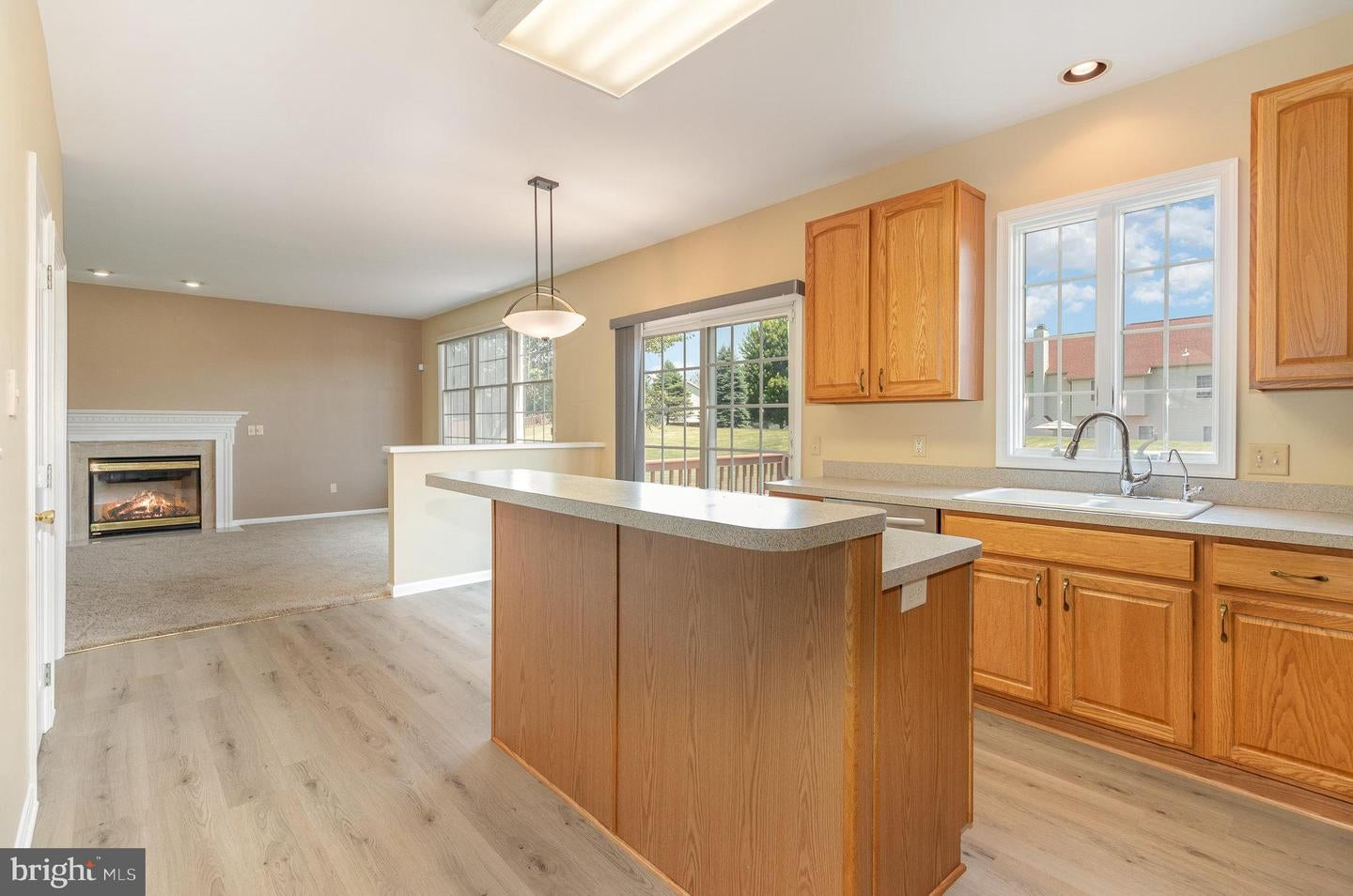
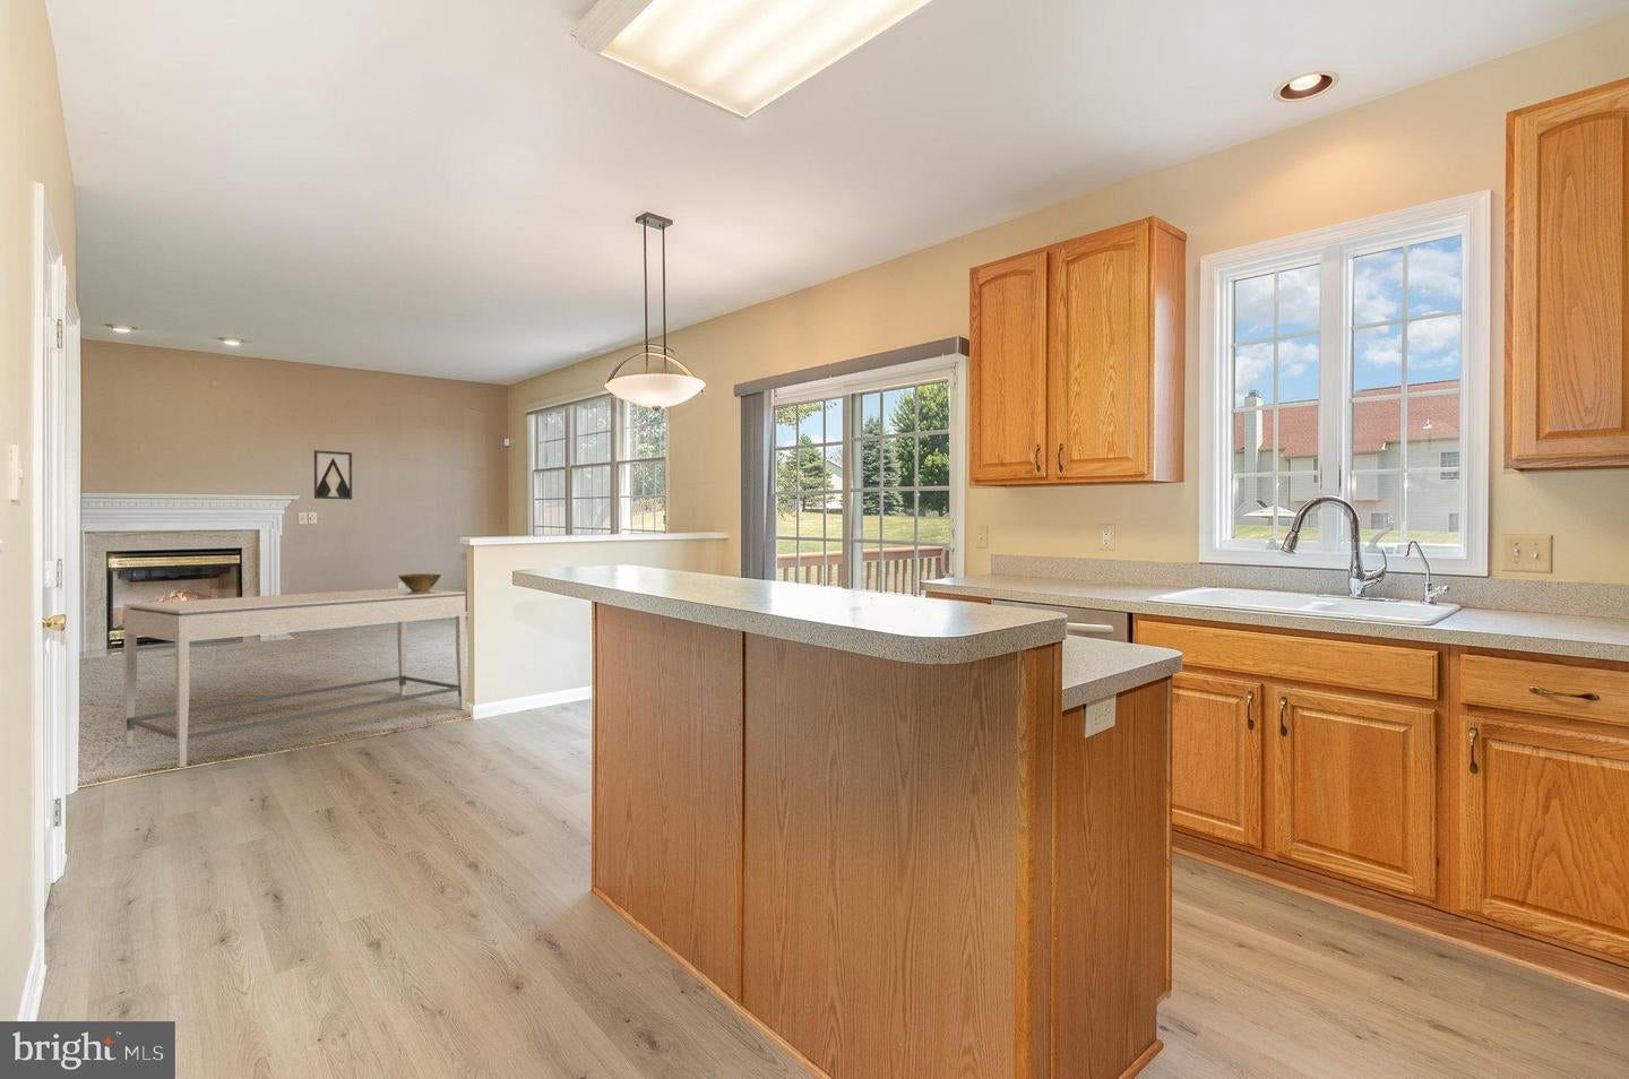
+ dining table (315, 689)
+ bowl (420, 582)
+ wall art (332, 474)
